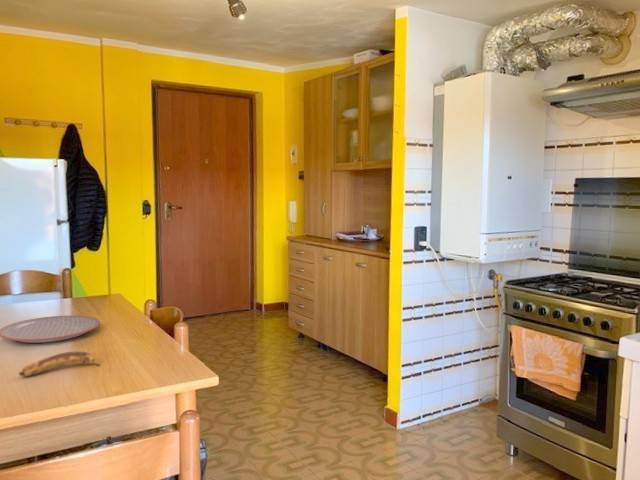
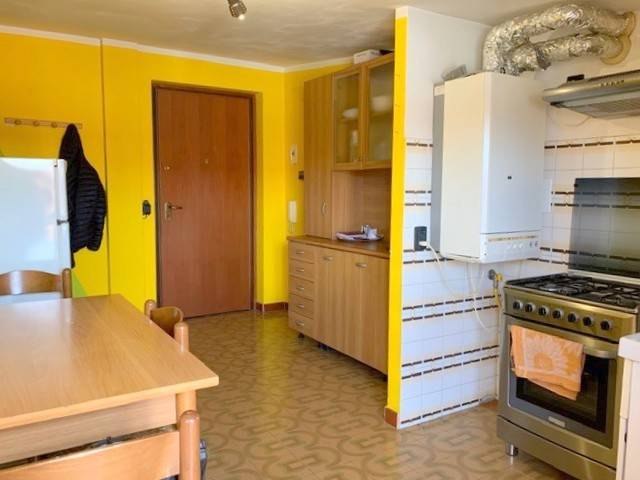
- plate (51, 329)
- banana (59, 362)
